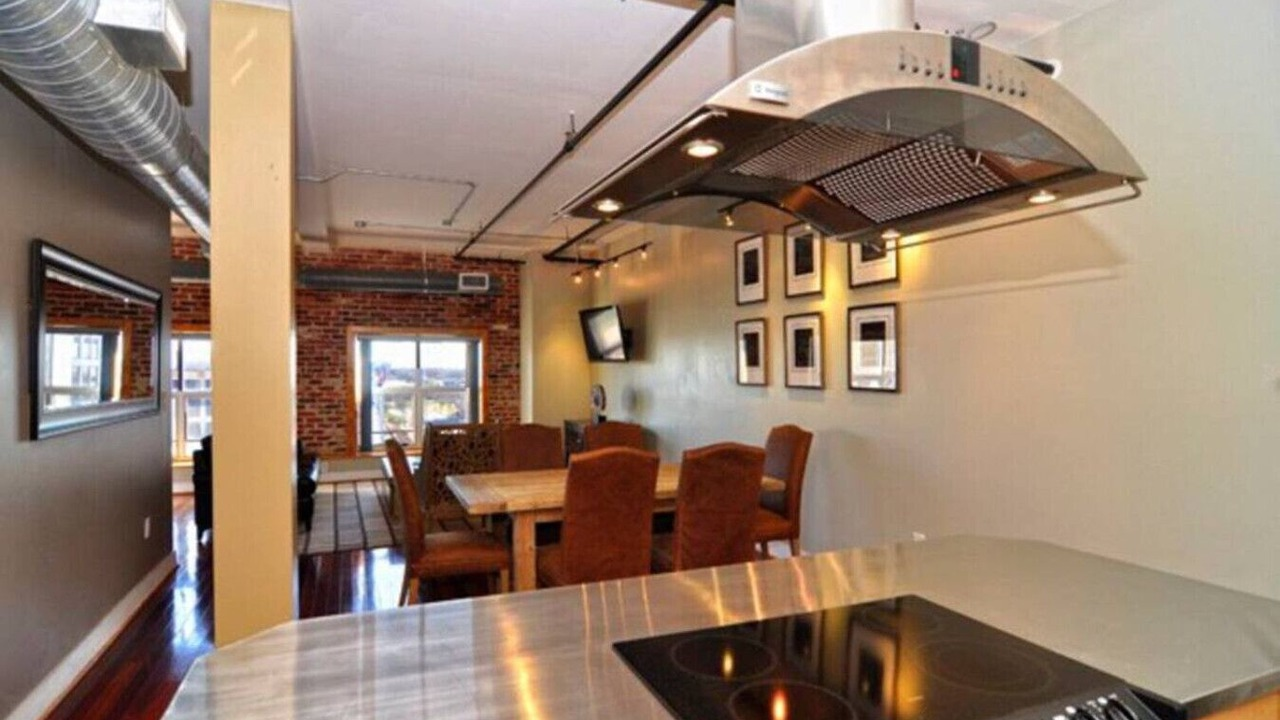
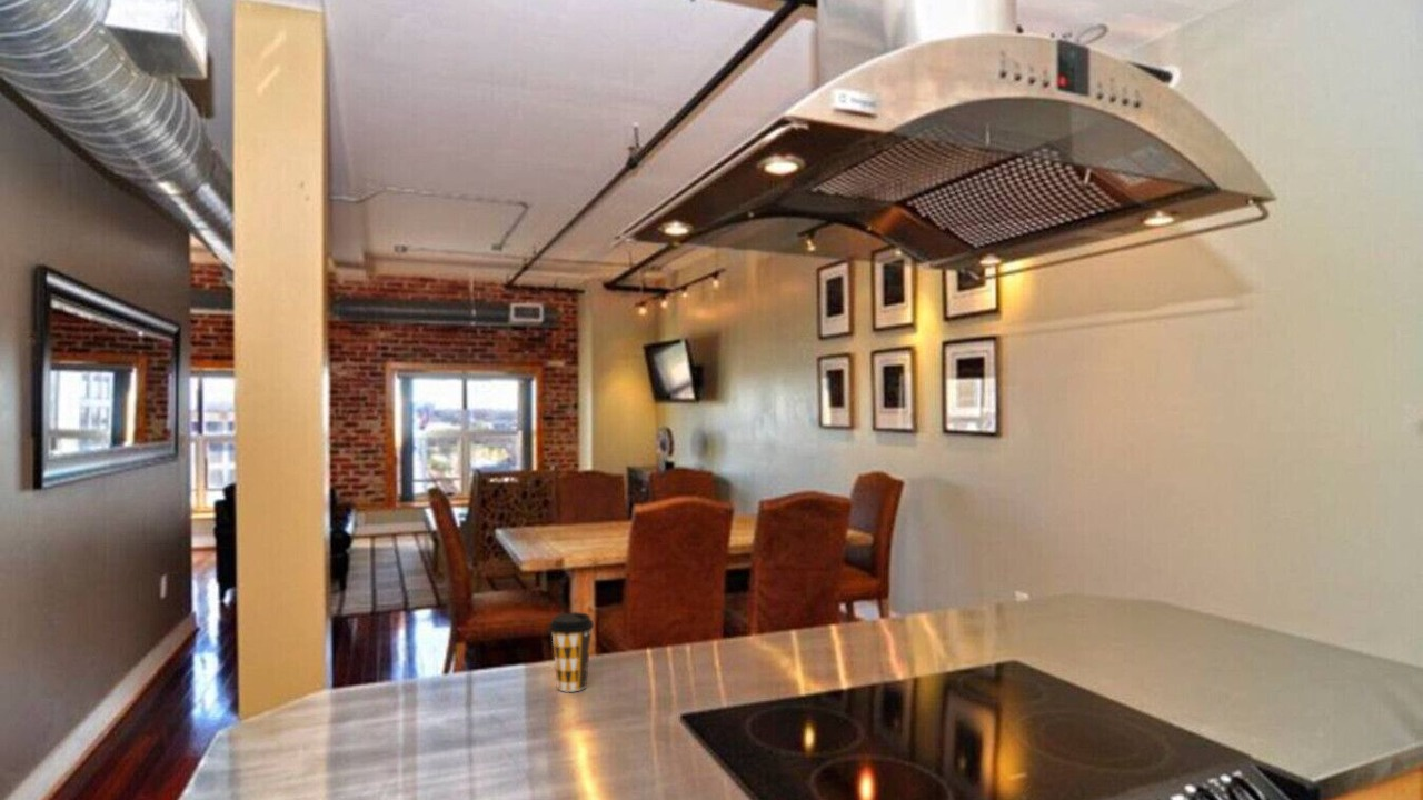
+ coffee cup (571, 651)
